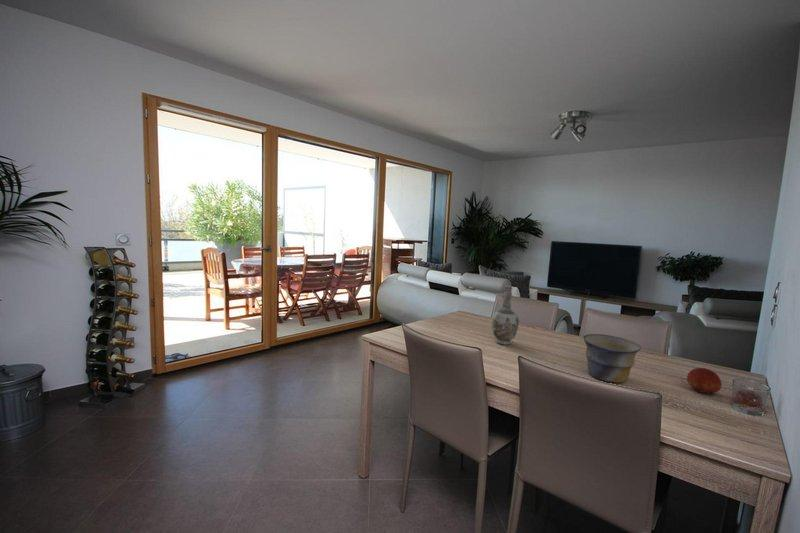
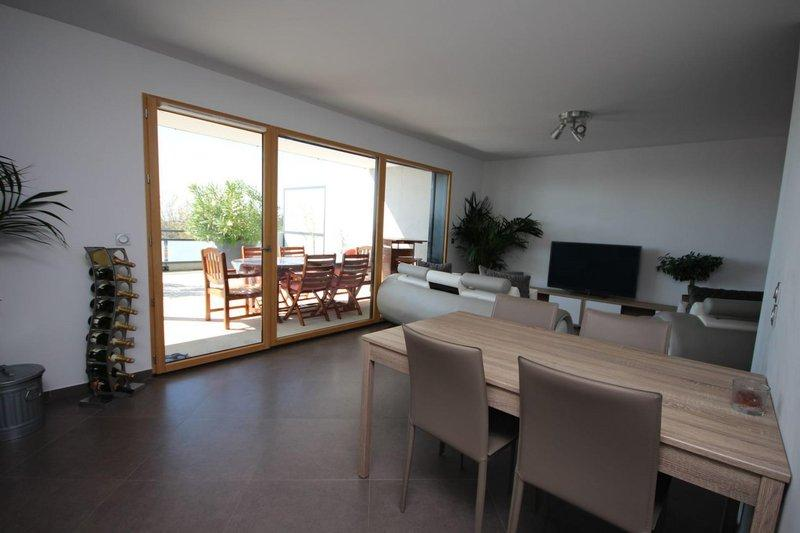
- vase (505, 314)
- fruit (704, 380)
- bowl (609, 359)
